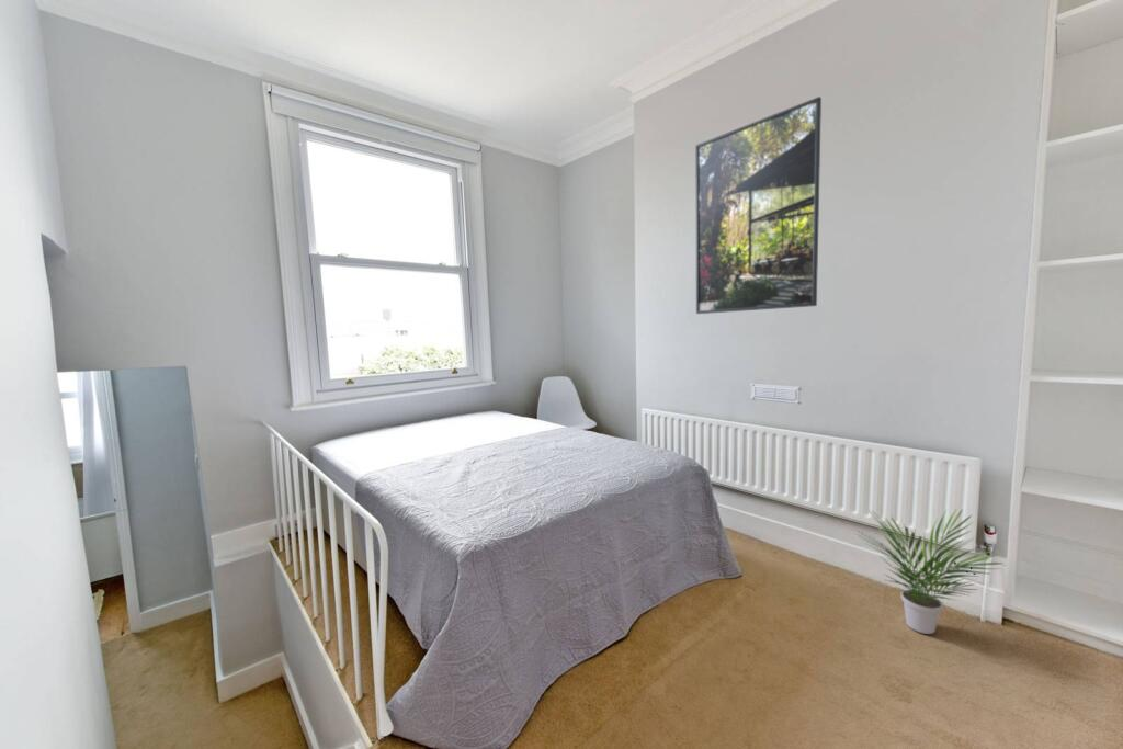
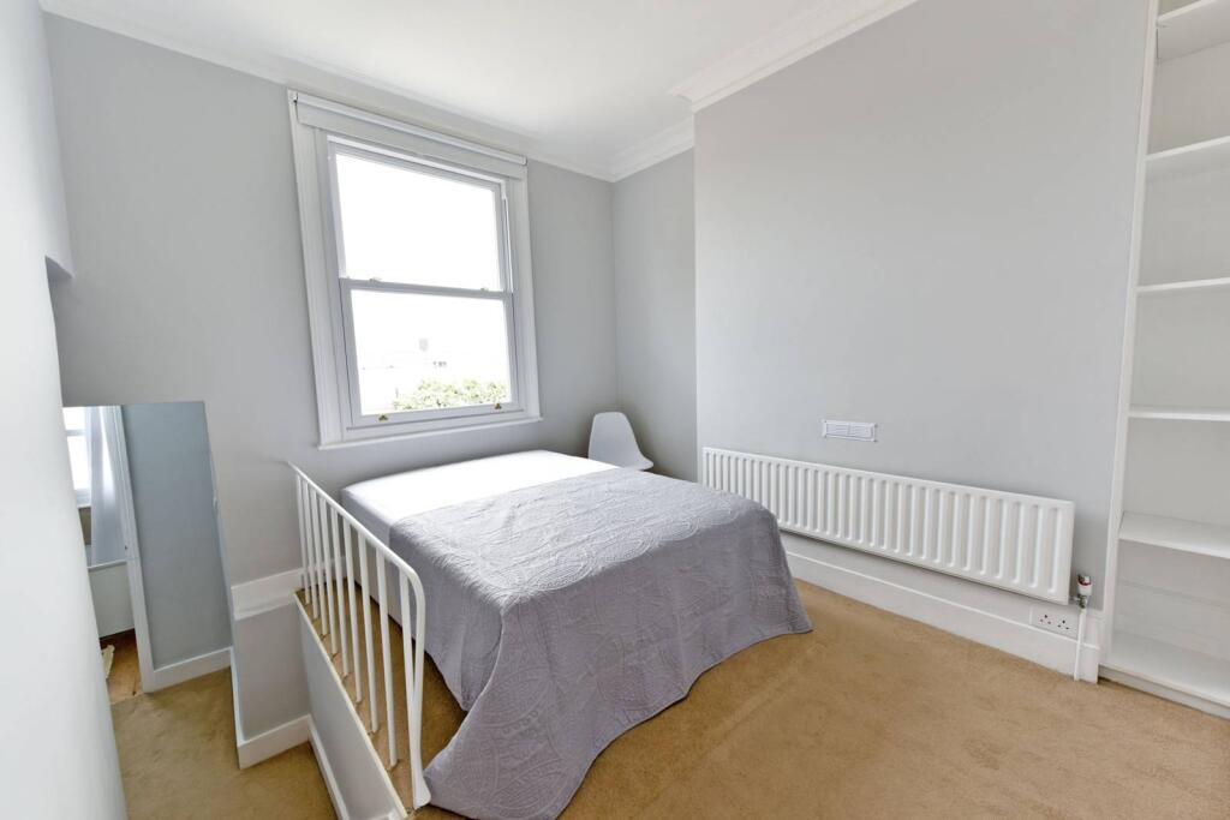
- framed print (750, 218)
- potted plant (921, 570)
